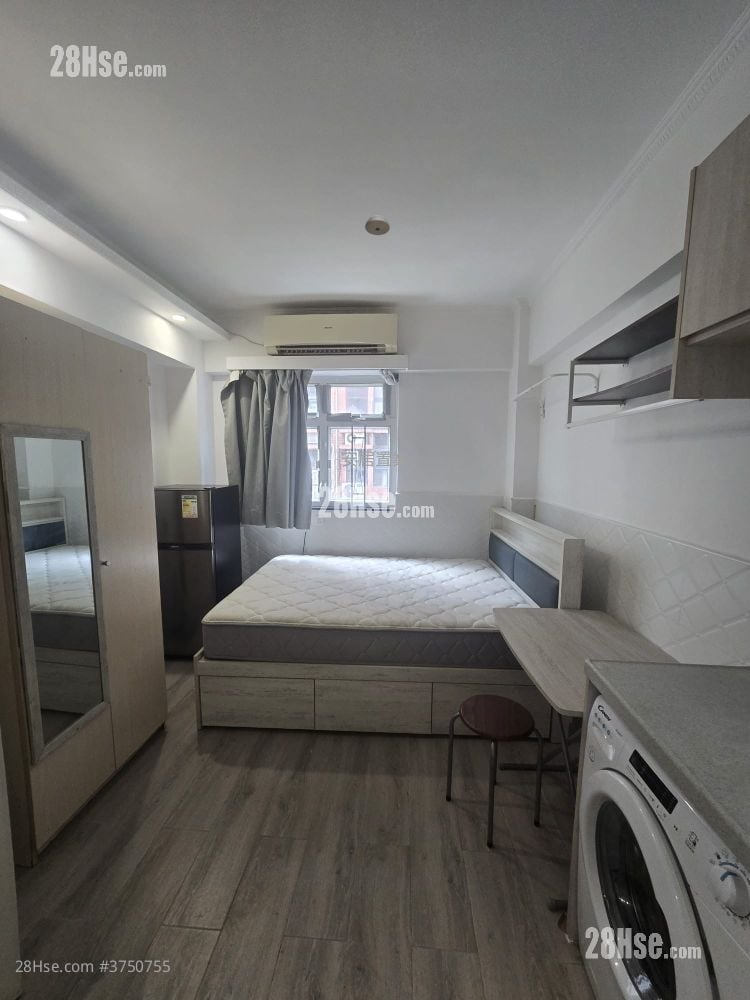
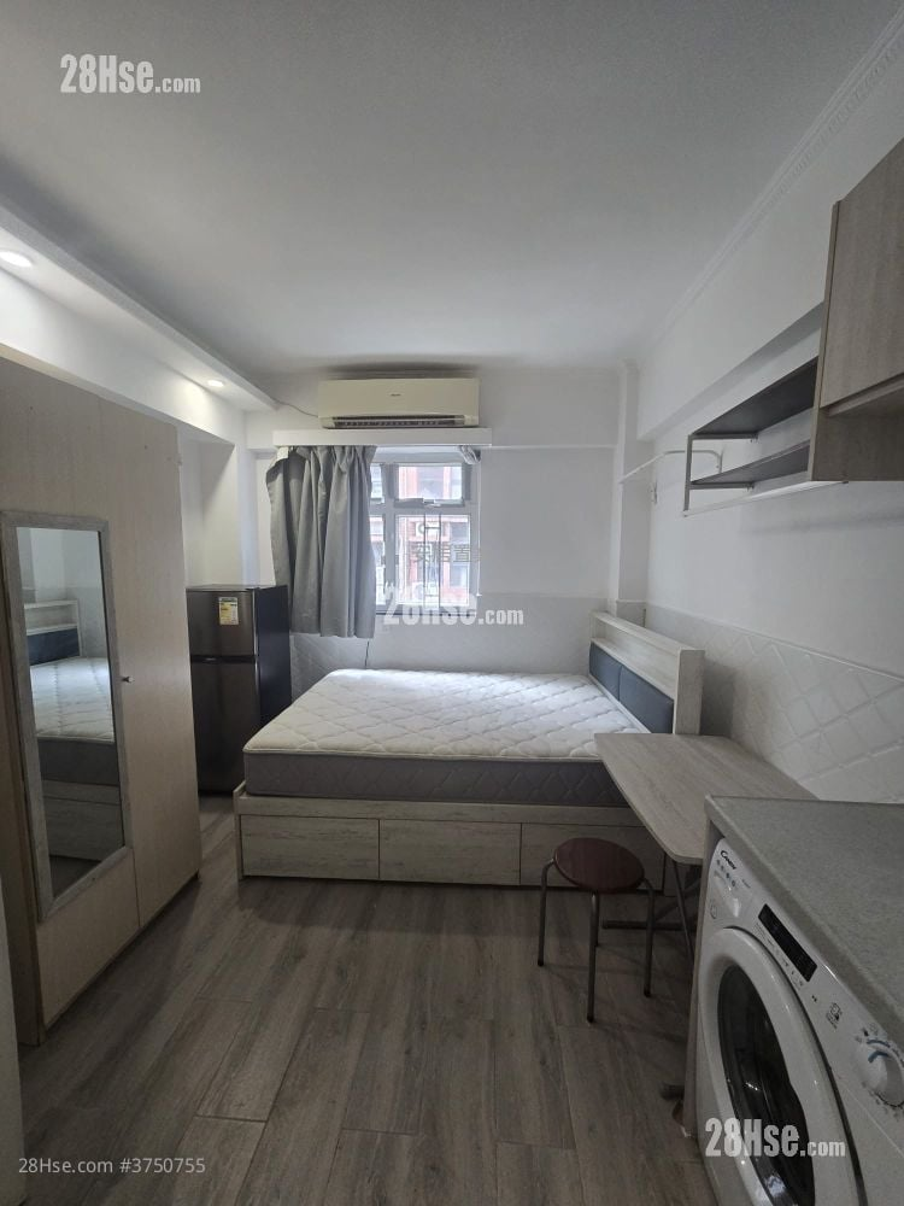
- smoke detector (377, 223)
